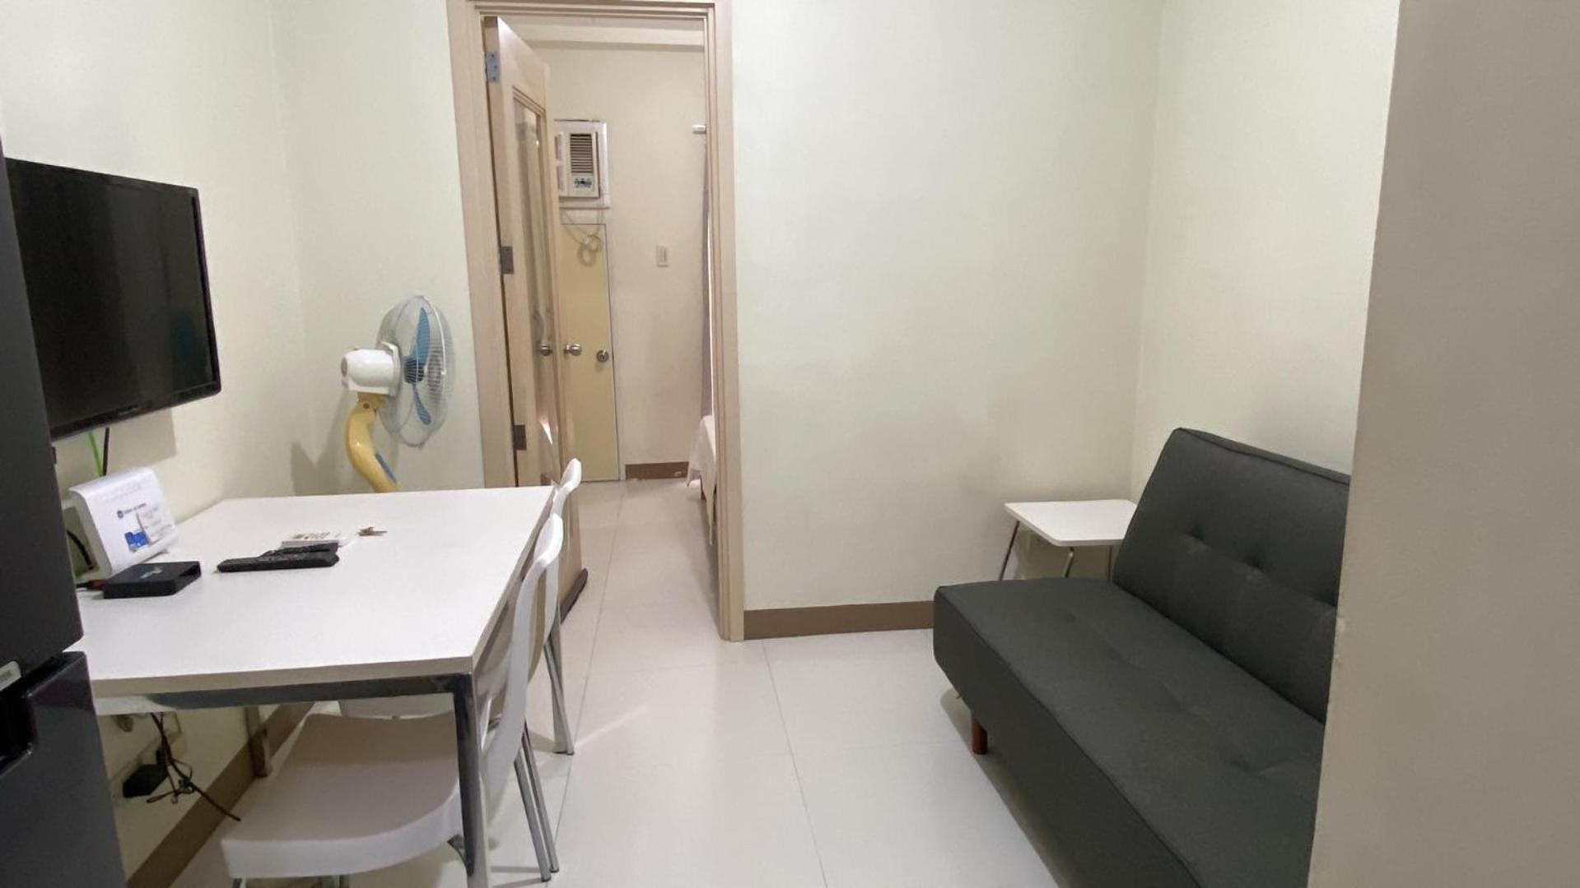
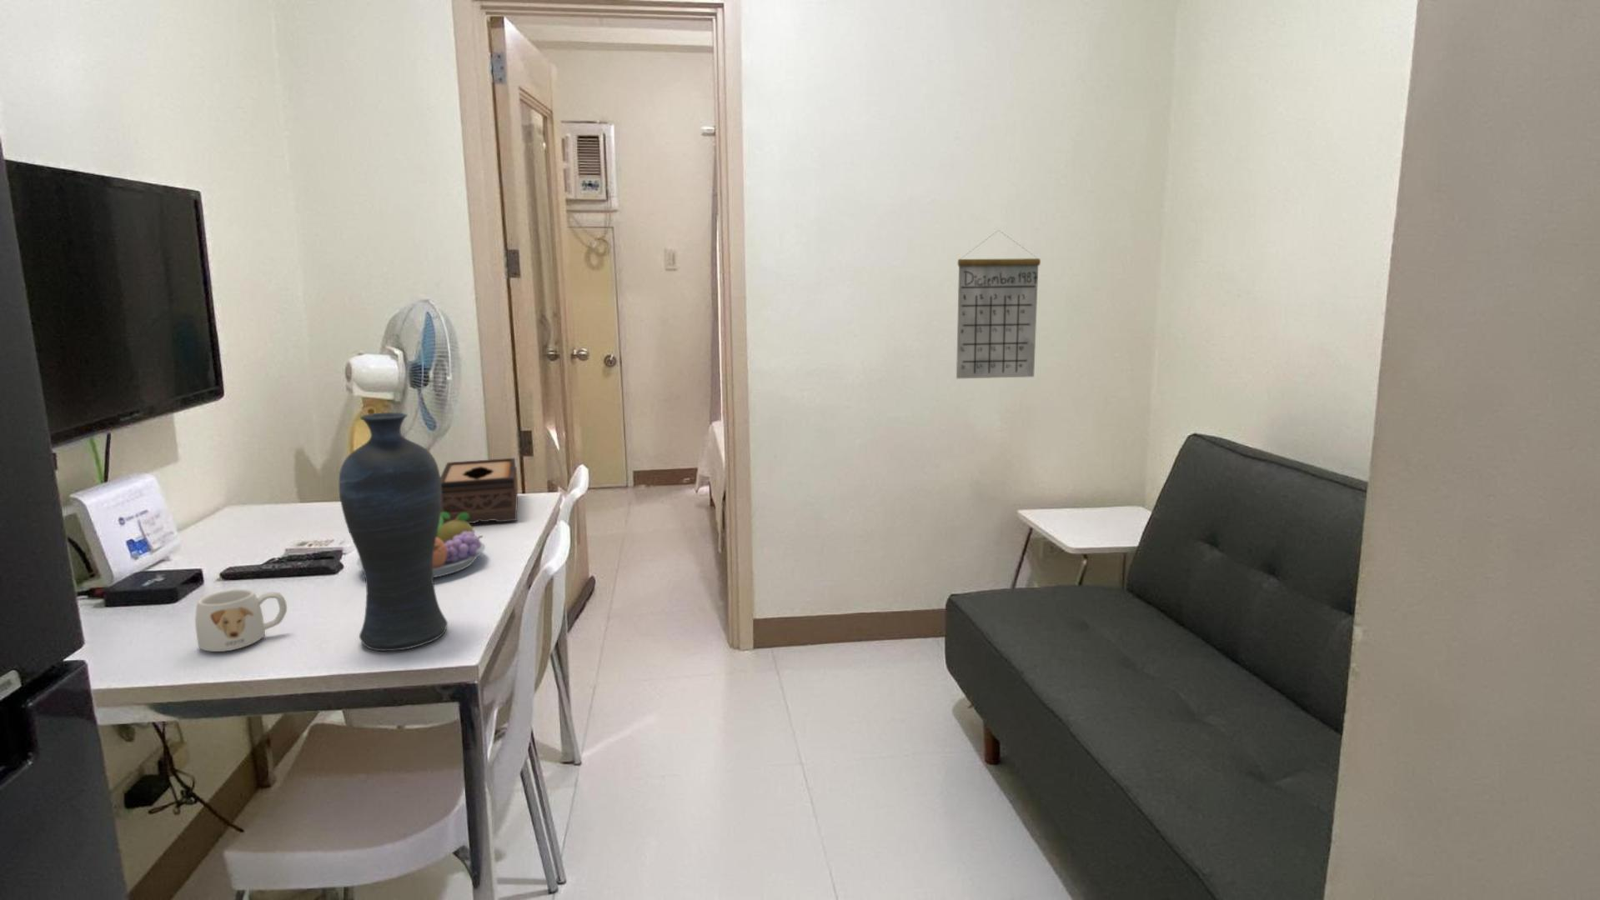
+ tissue box (480, 490)
+ calendar (997, 304)
+ fruit bowl (434, 543)
+ vase (396, 527)
+ mug (242, 616)
